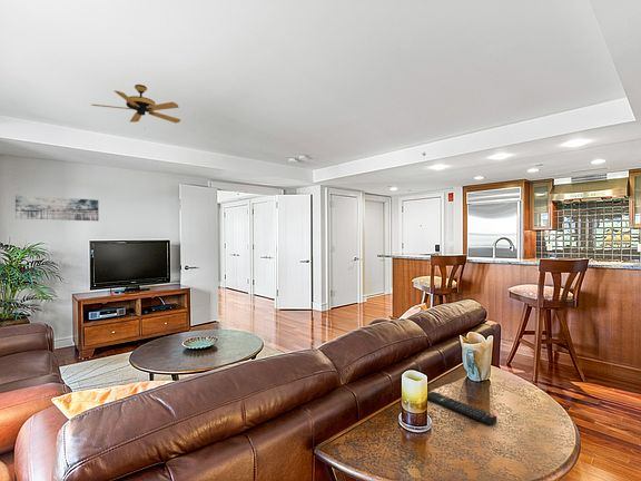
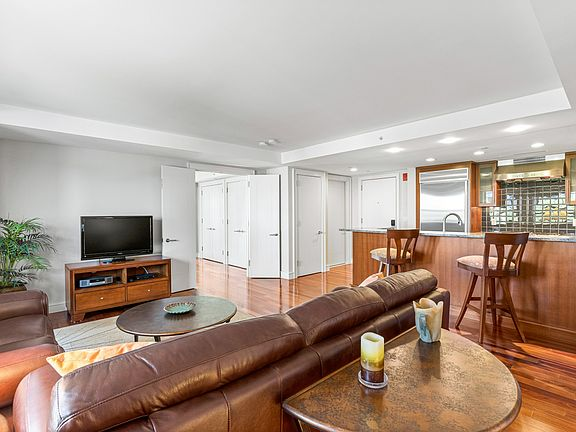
- remote control (458, 408)
- wall art (59, 208)
- ceiling fan (138, 108)
